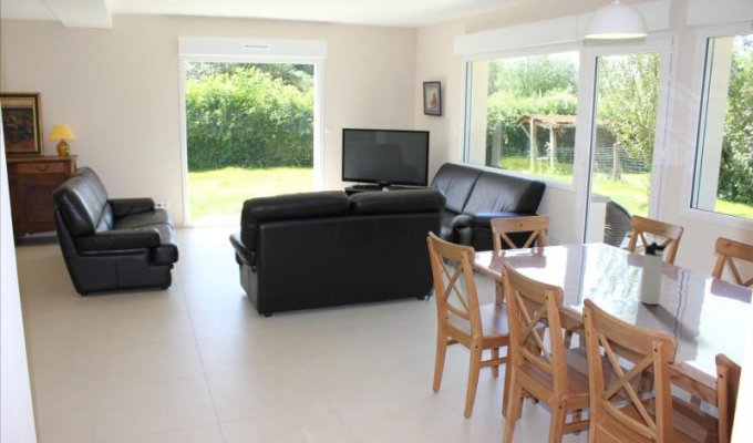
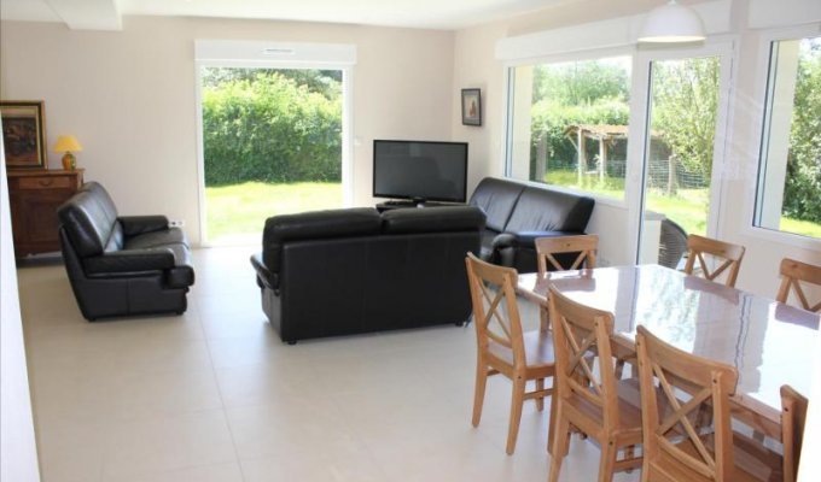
- thermos bottle (653, 274)
